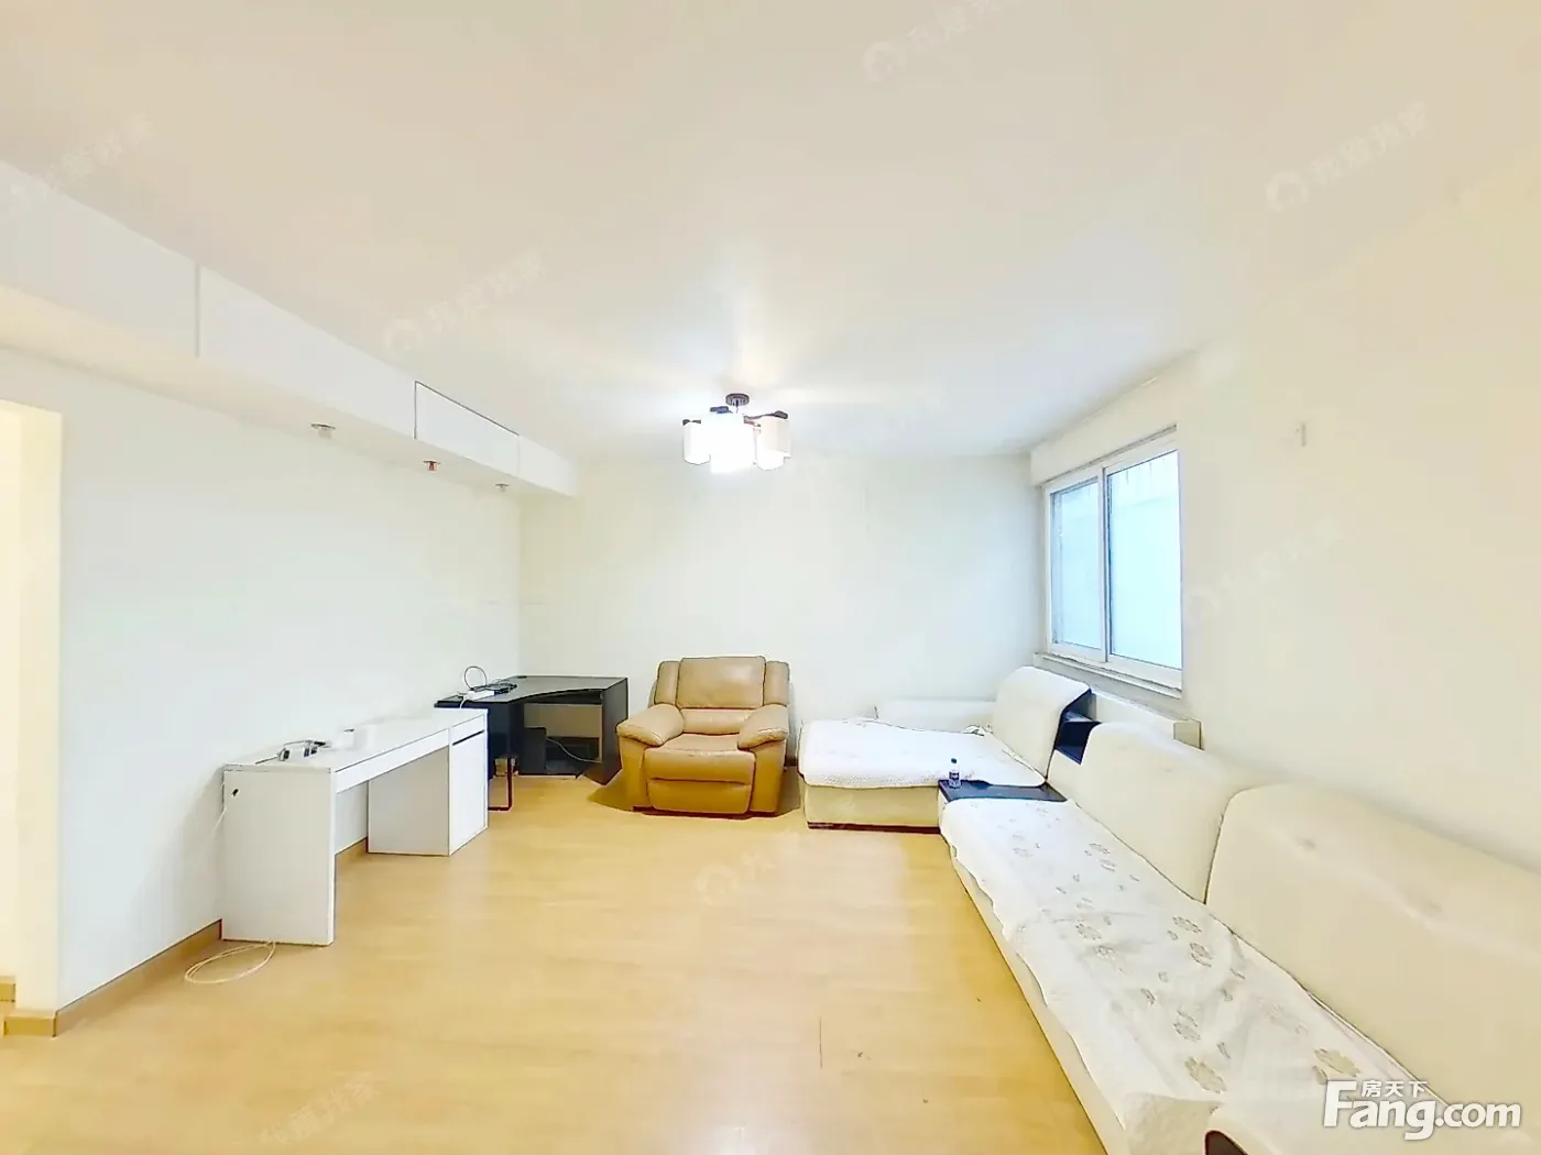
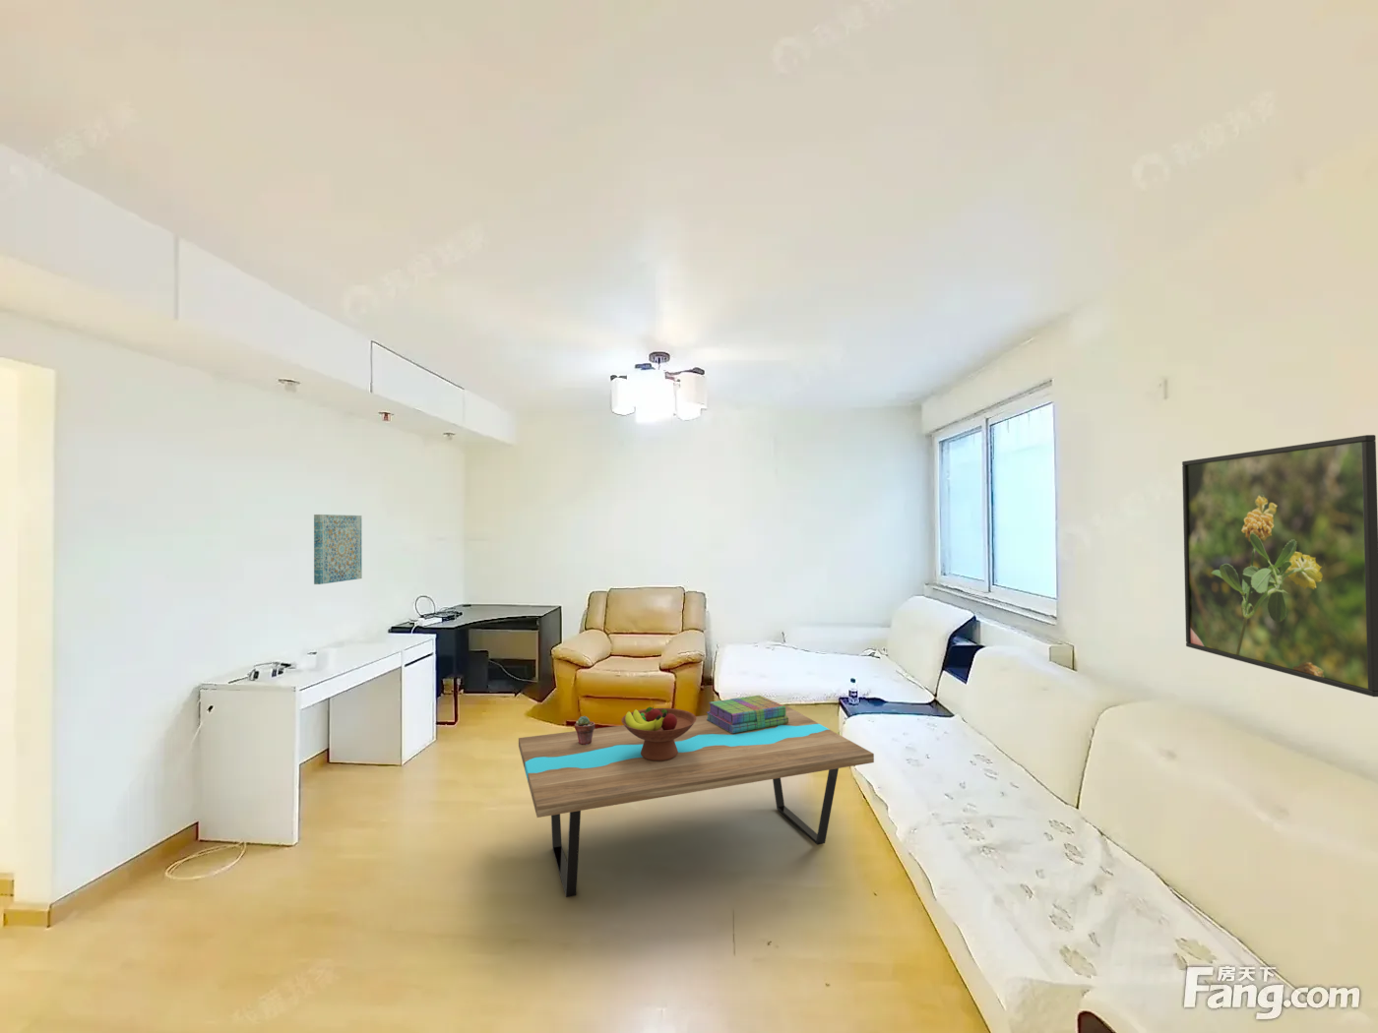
+ wall art (339, 548)
+ potted succulent (585, 728)
+ stack of books (747, 712)
+ fruit bowl (659, 729)
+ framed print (1264, 558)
+ coffee table (688, 792)
